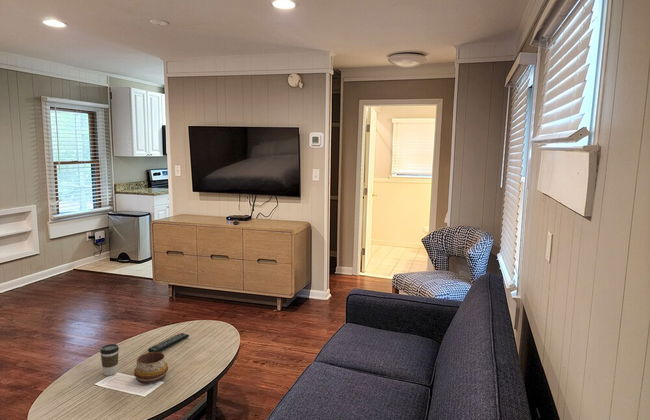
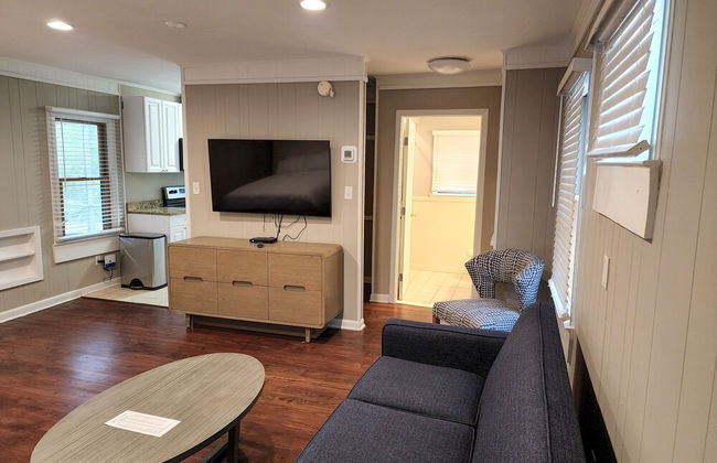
- decorative bowl (151, 367)
- coffee cup (109, 359)
- remote control (169, 342)
